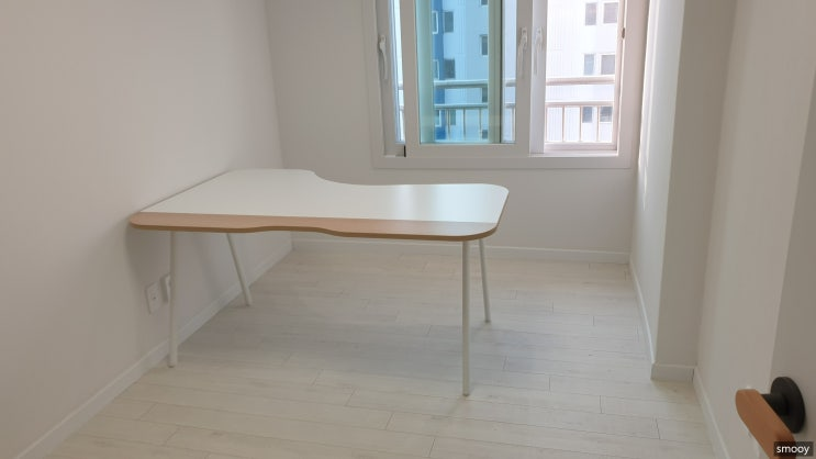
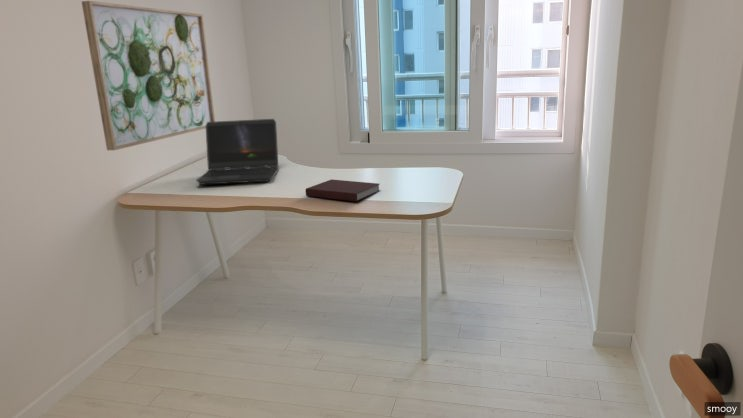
+ notebook (343, 189)
+ wall art (162, 74)
+ laptop computer (237, 150)
